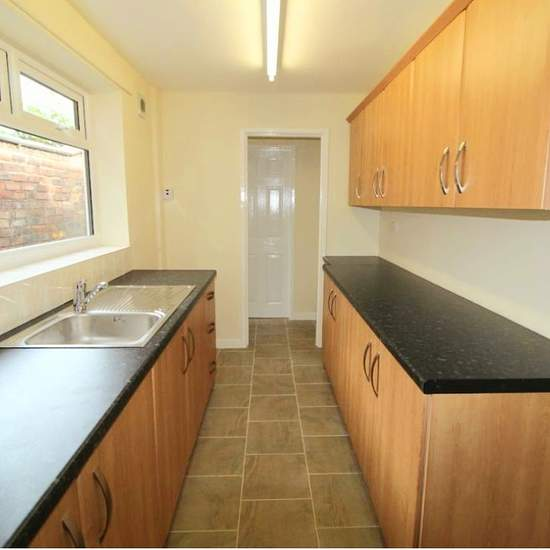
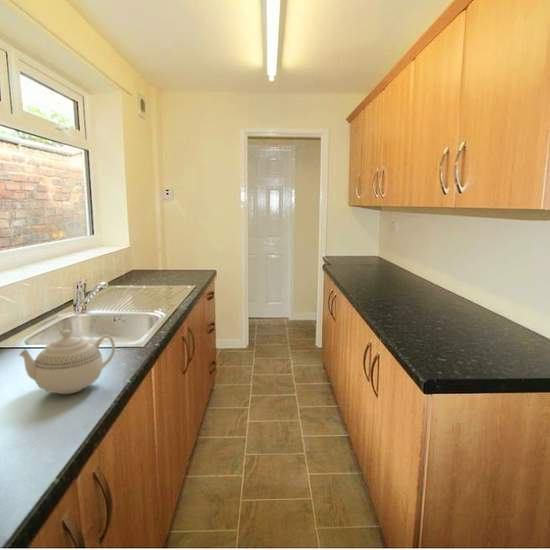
+ teapot (70, 359)
